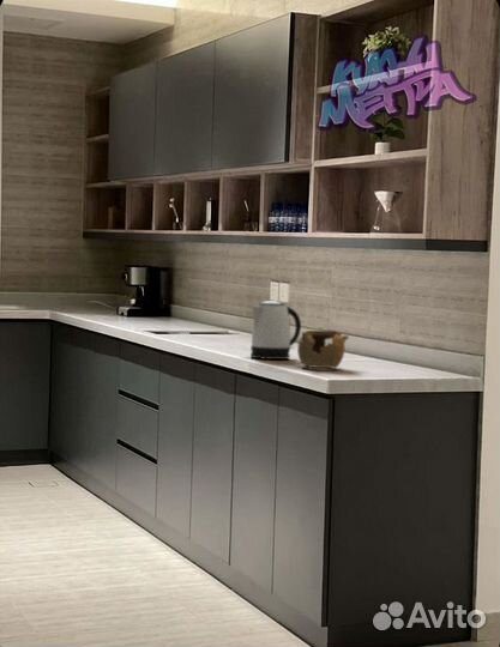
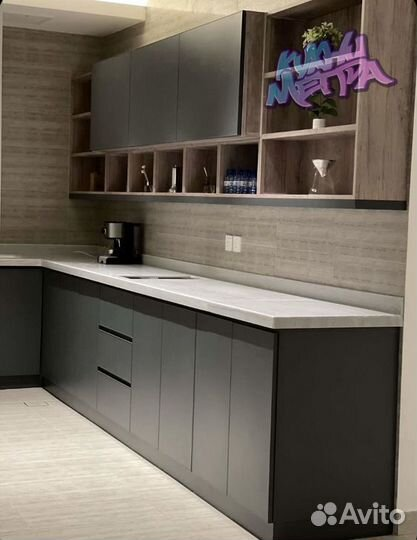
- kettle (276, 329)
- teapot (326, 349)
